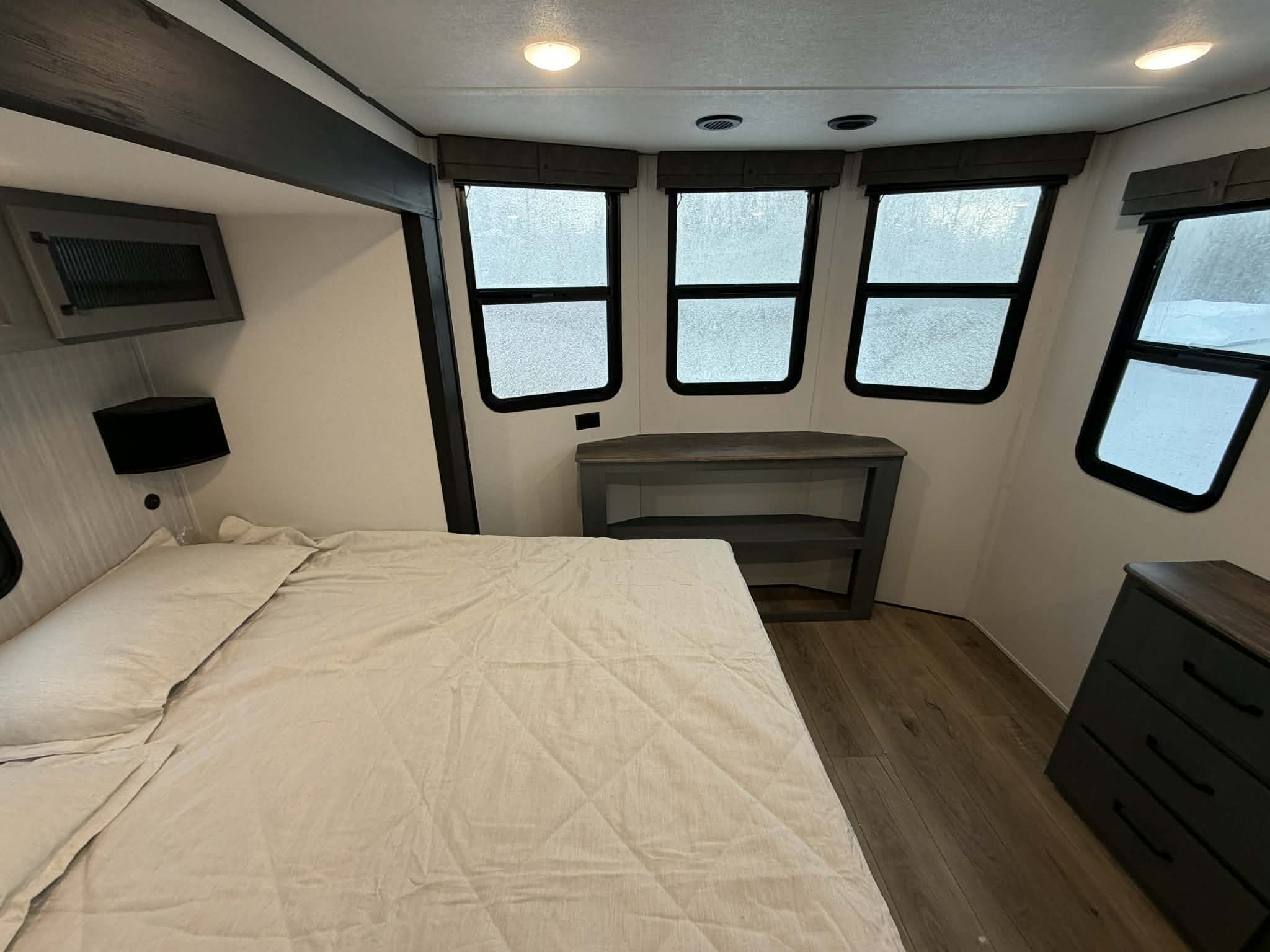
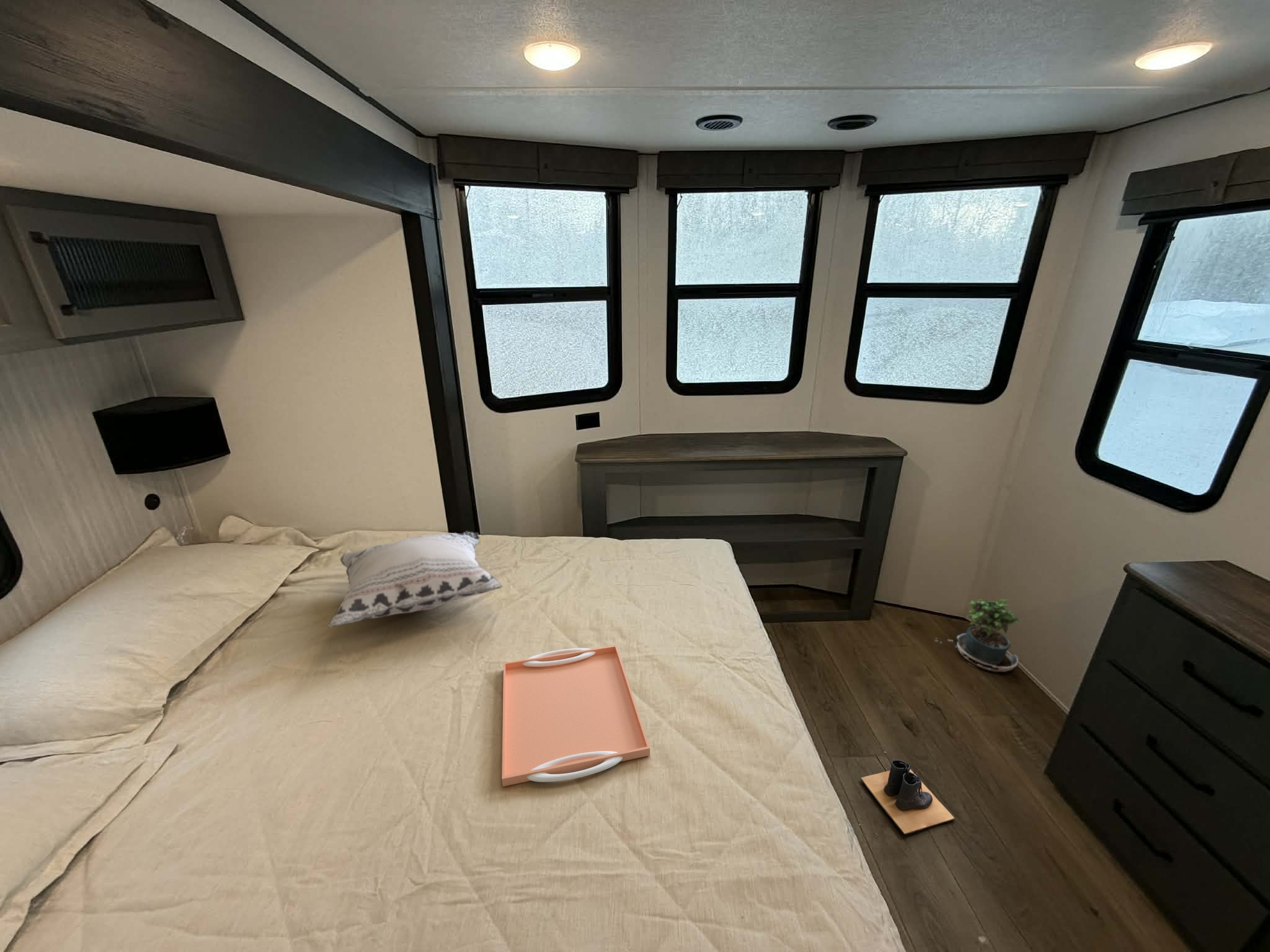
+ boots (908, 785)
+ potted plant (985, 627)
+ decorative pillow (416, 571)
+ serving tray (569, 703)
